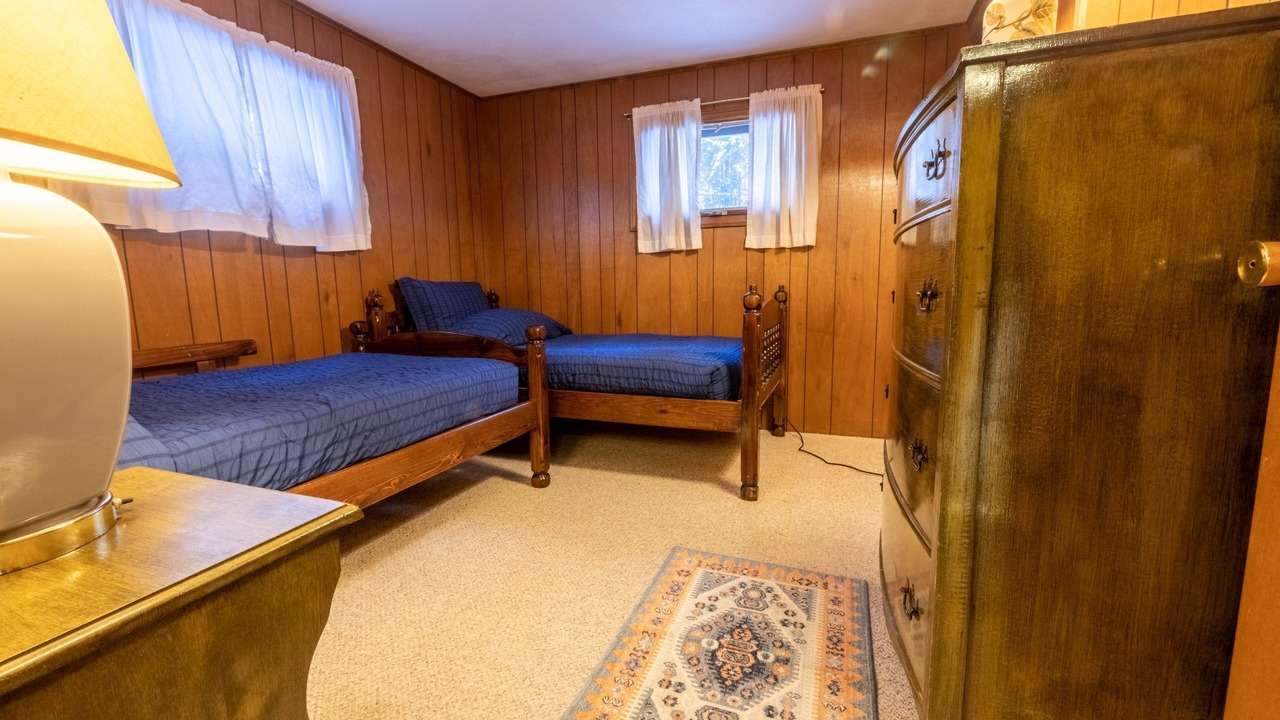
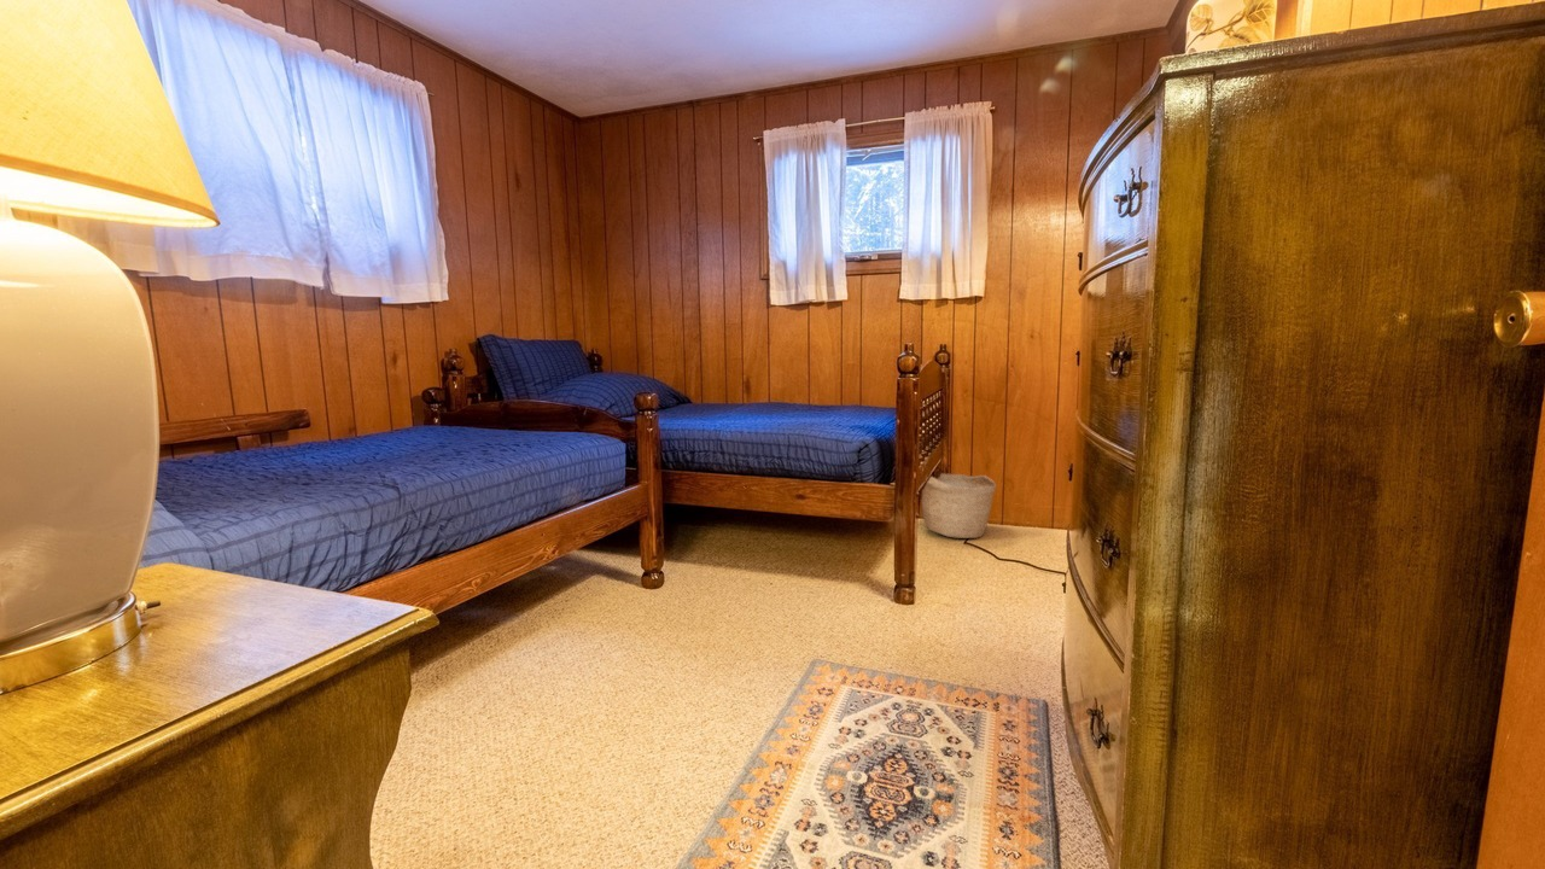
+ basket (956, 502)
